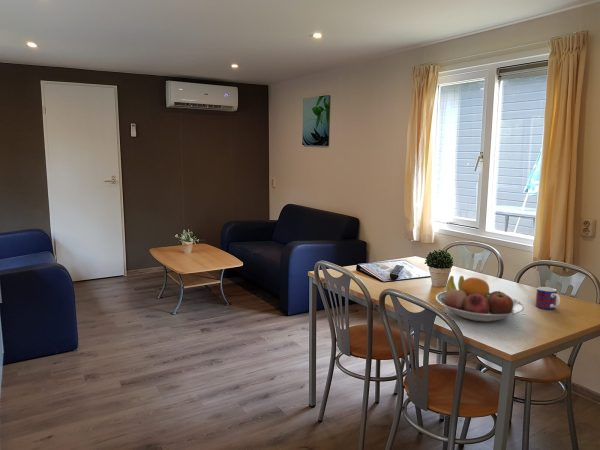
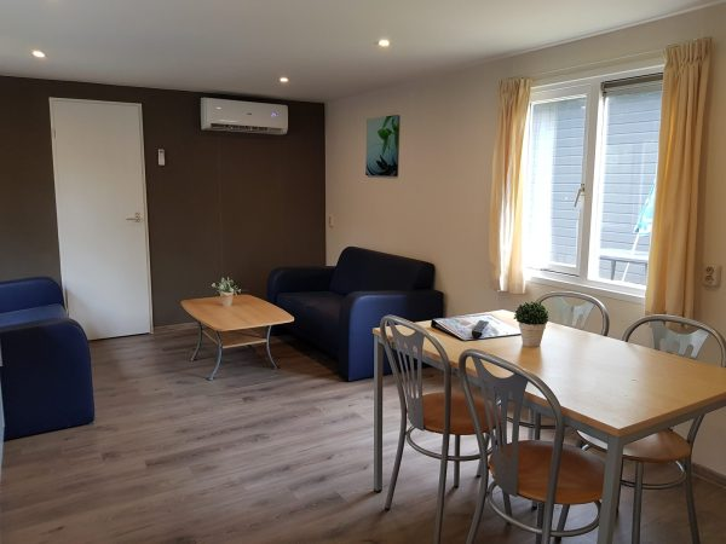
- fruit bowl (478, 297)
- mug (549, 299)
